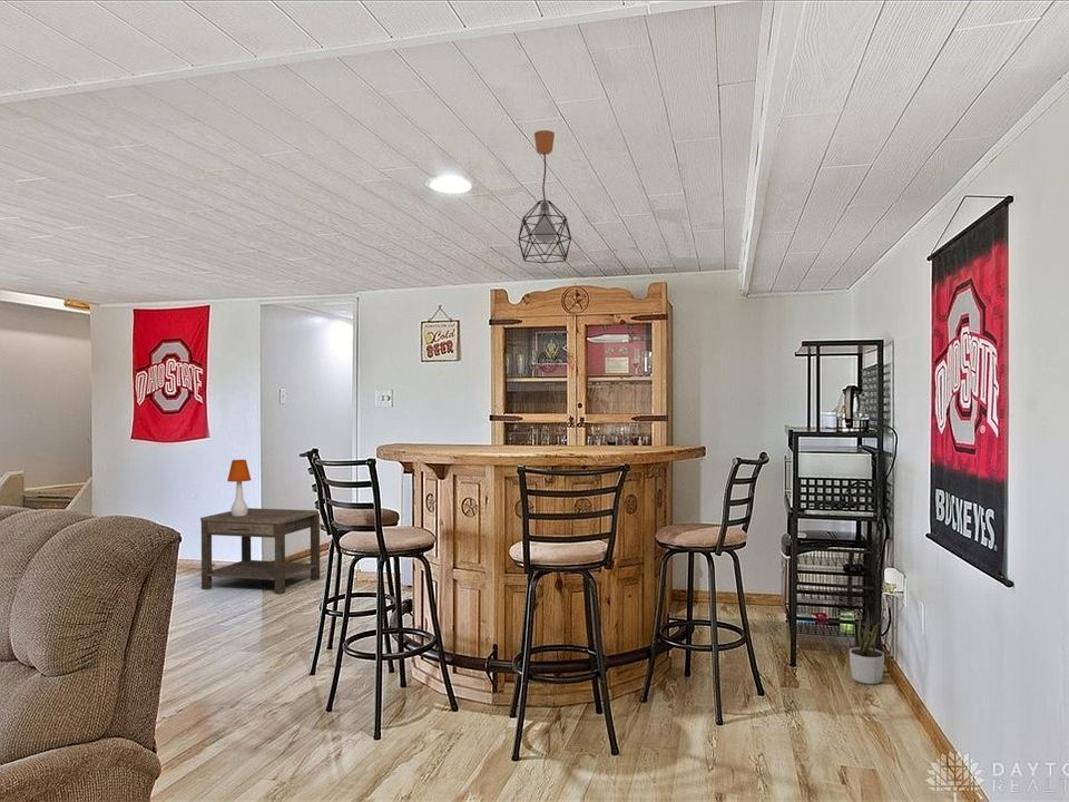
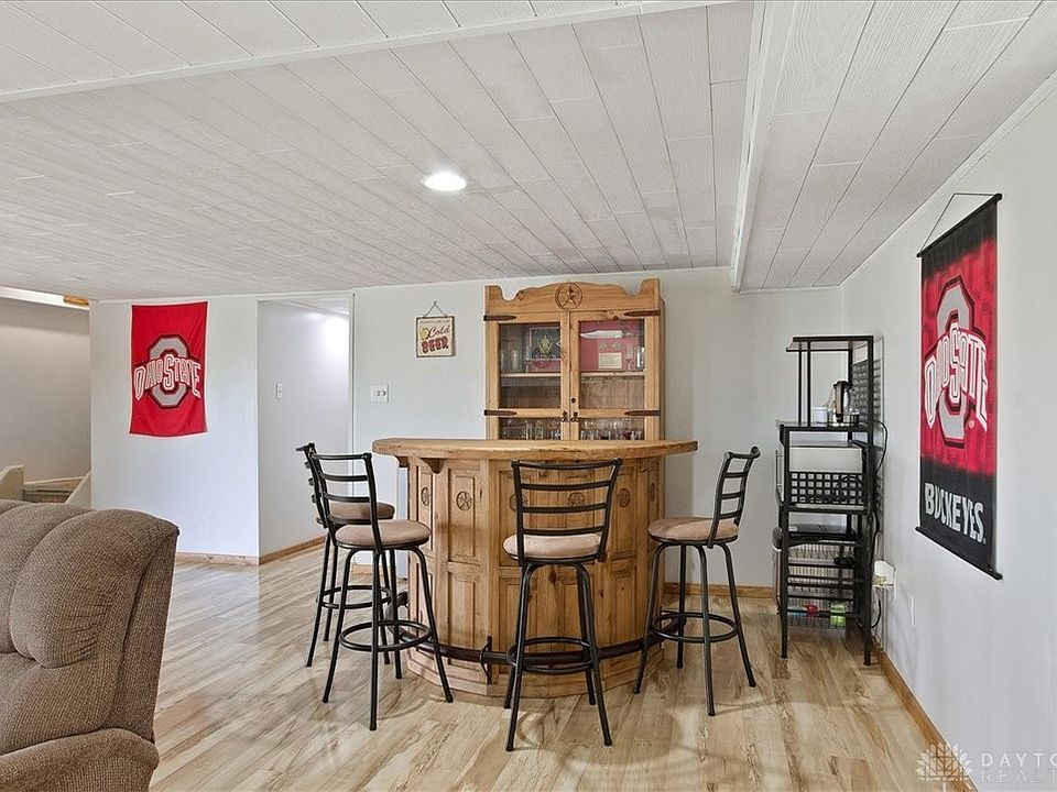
- potted plant (866, 643)
- side table (249, 548)
- pendant light (543, 196)
- table lamp (238, 487)
